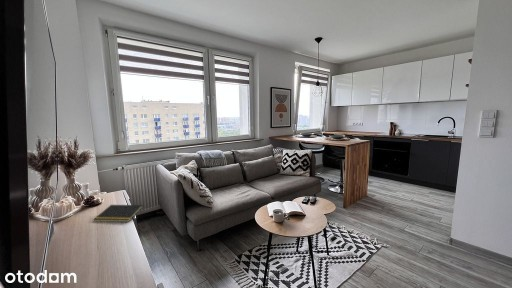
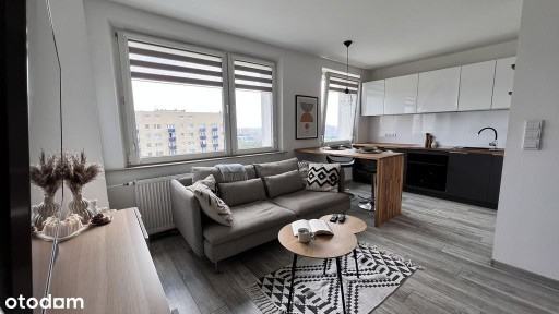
- notepad (119, 212)
